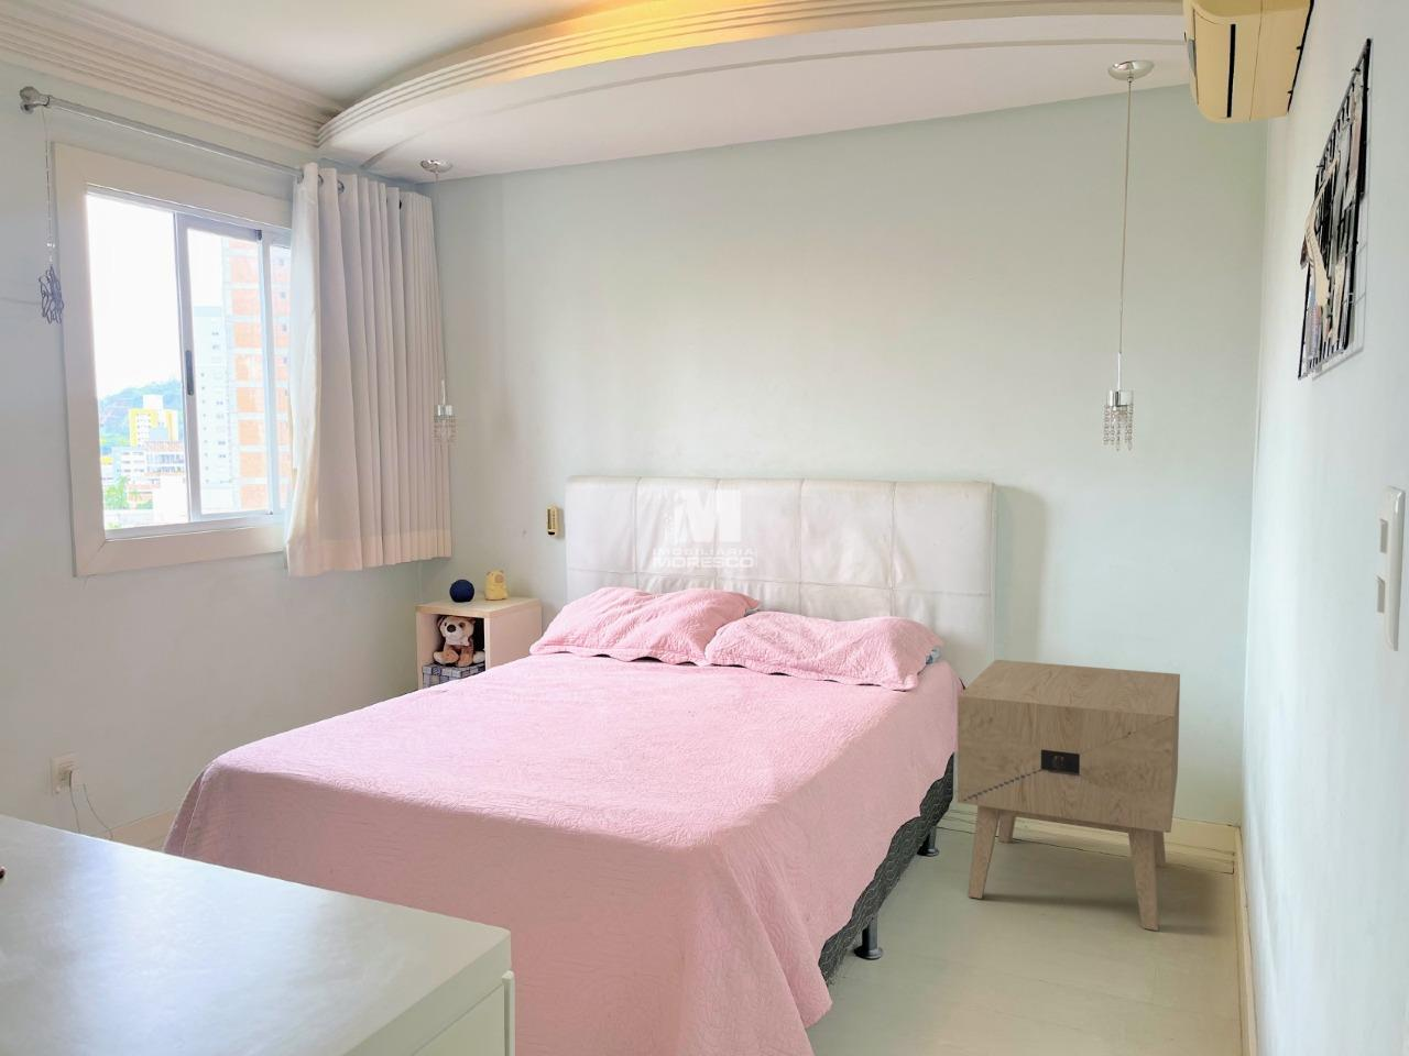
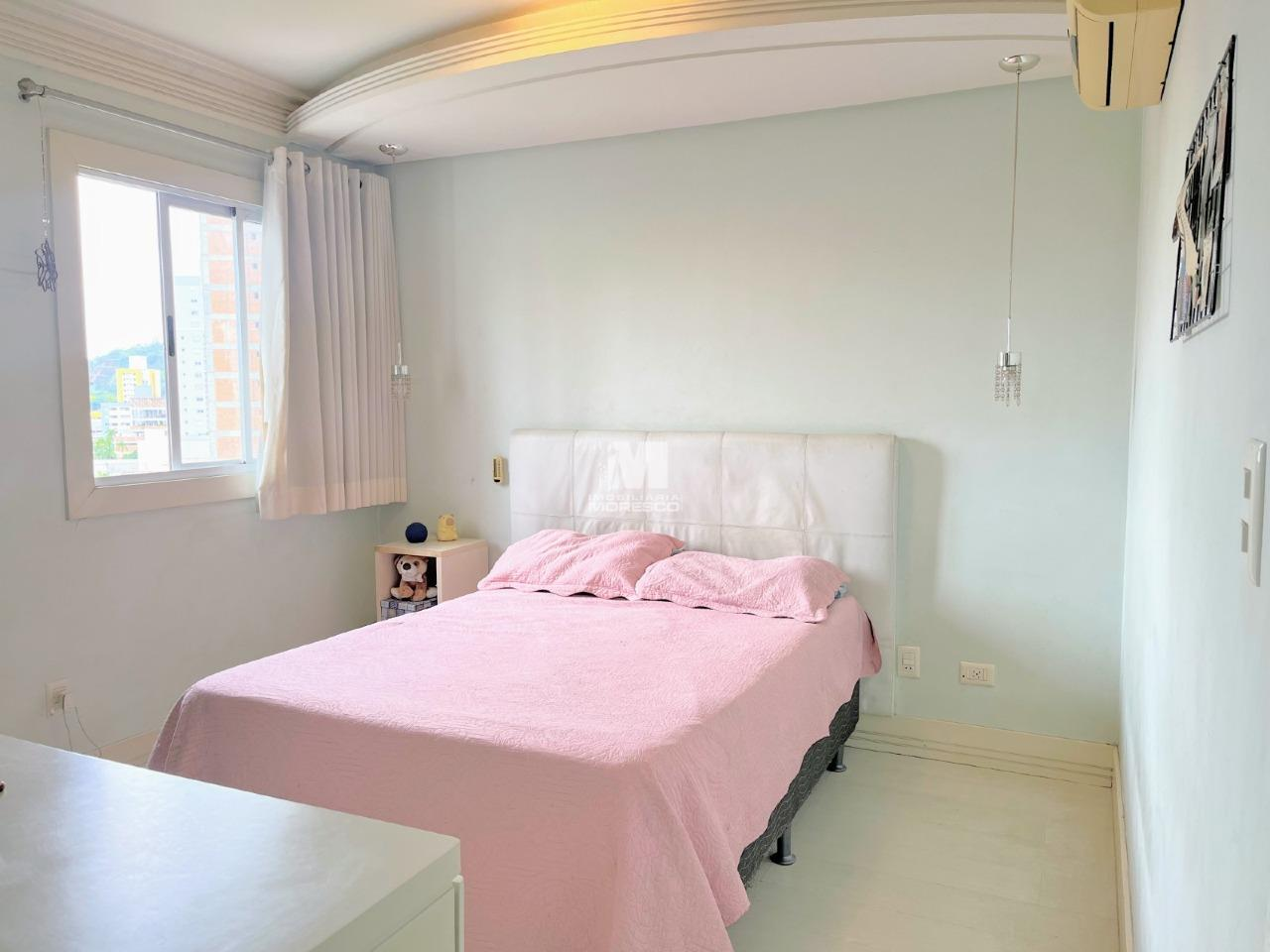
- nightstand (1071, 783)
